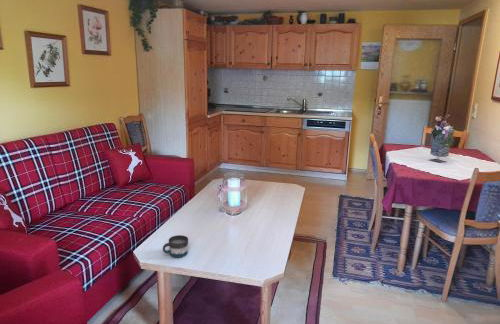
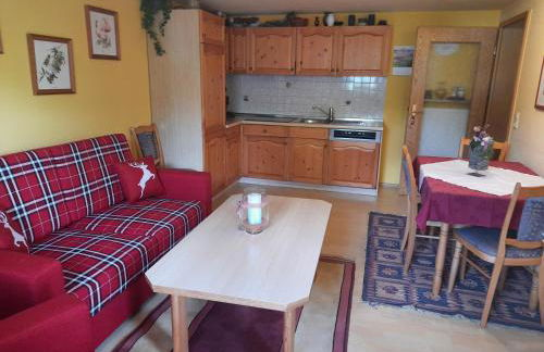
- mug (177, 247)
